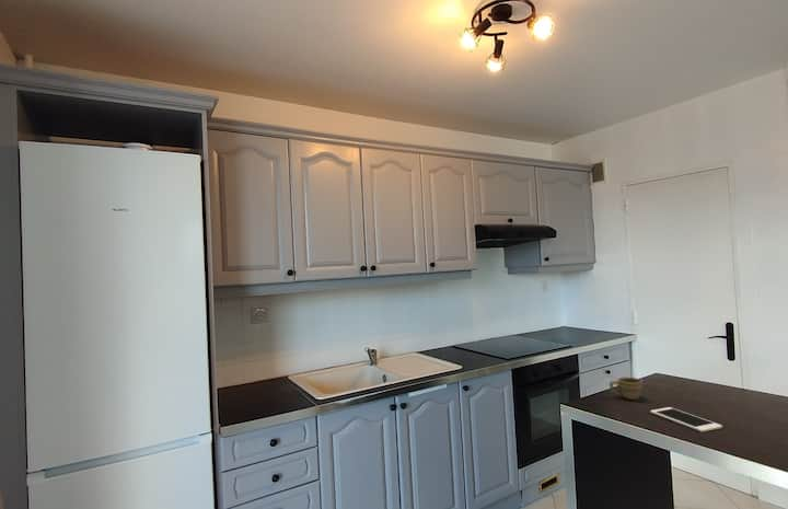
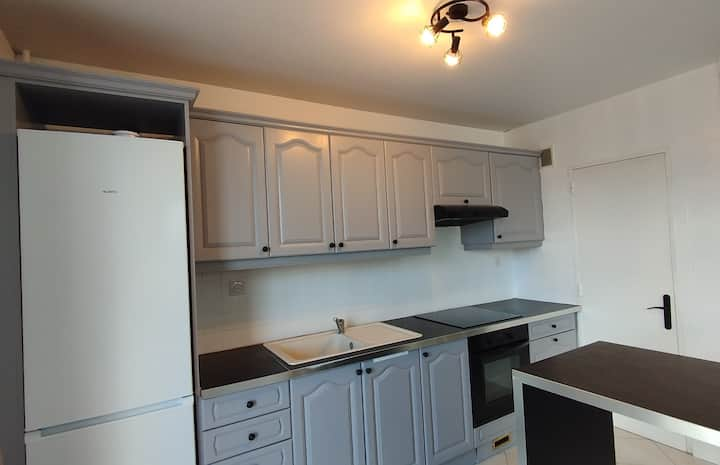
- cell phone (684, 418)
- cup (625, 387)
